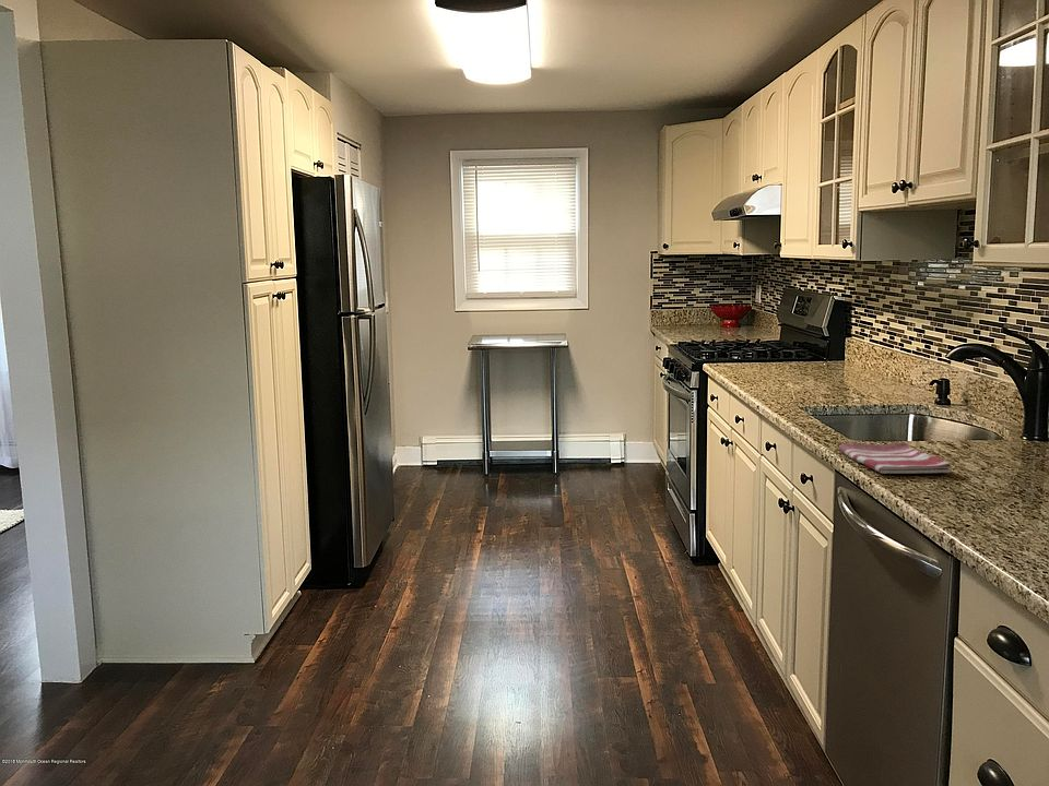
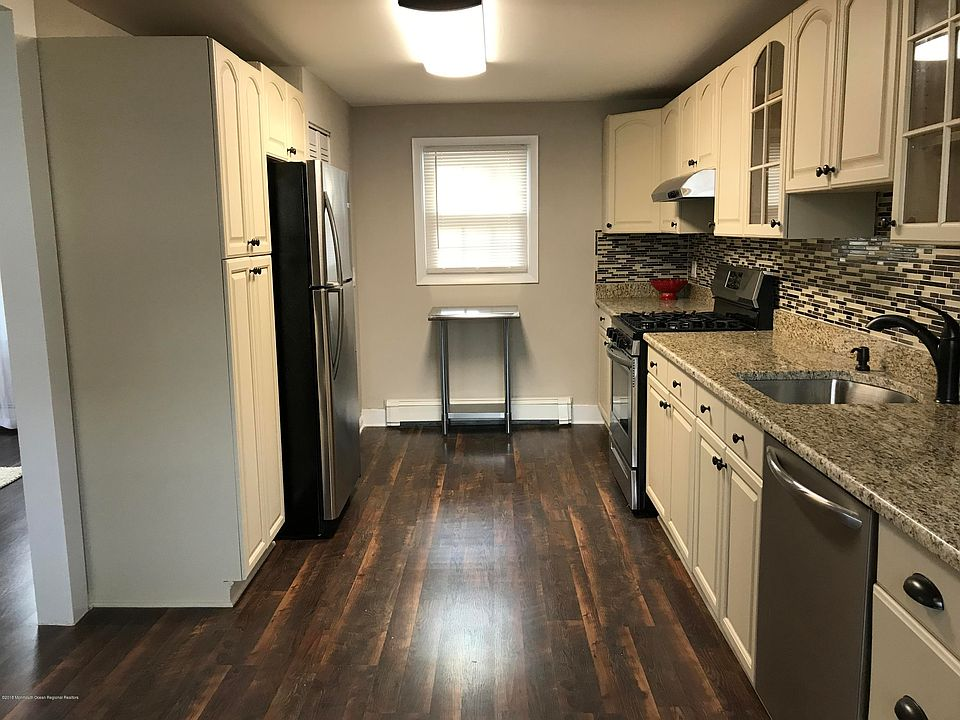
- dish towel (892, 456)
